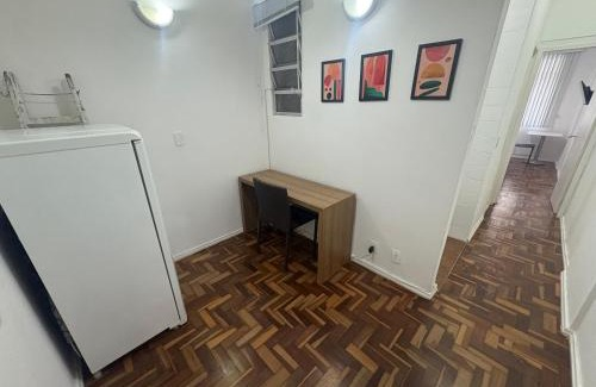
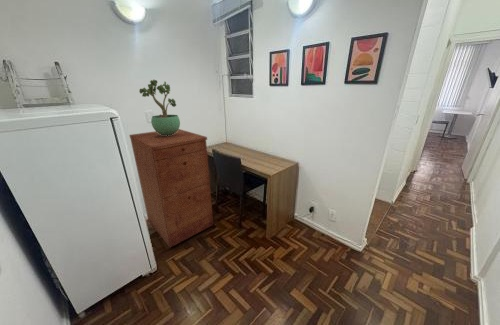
+ filing cabinet (174, 183)
+ potted plant (162, 108)
